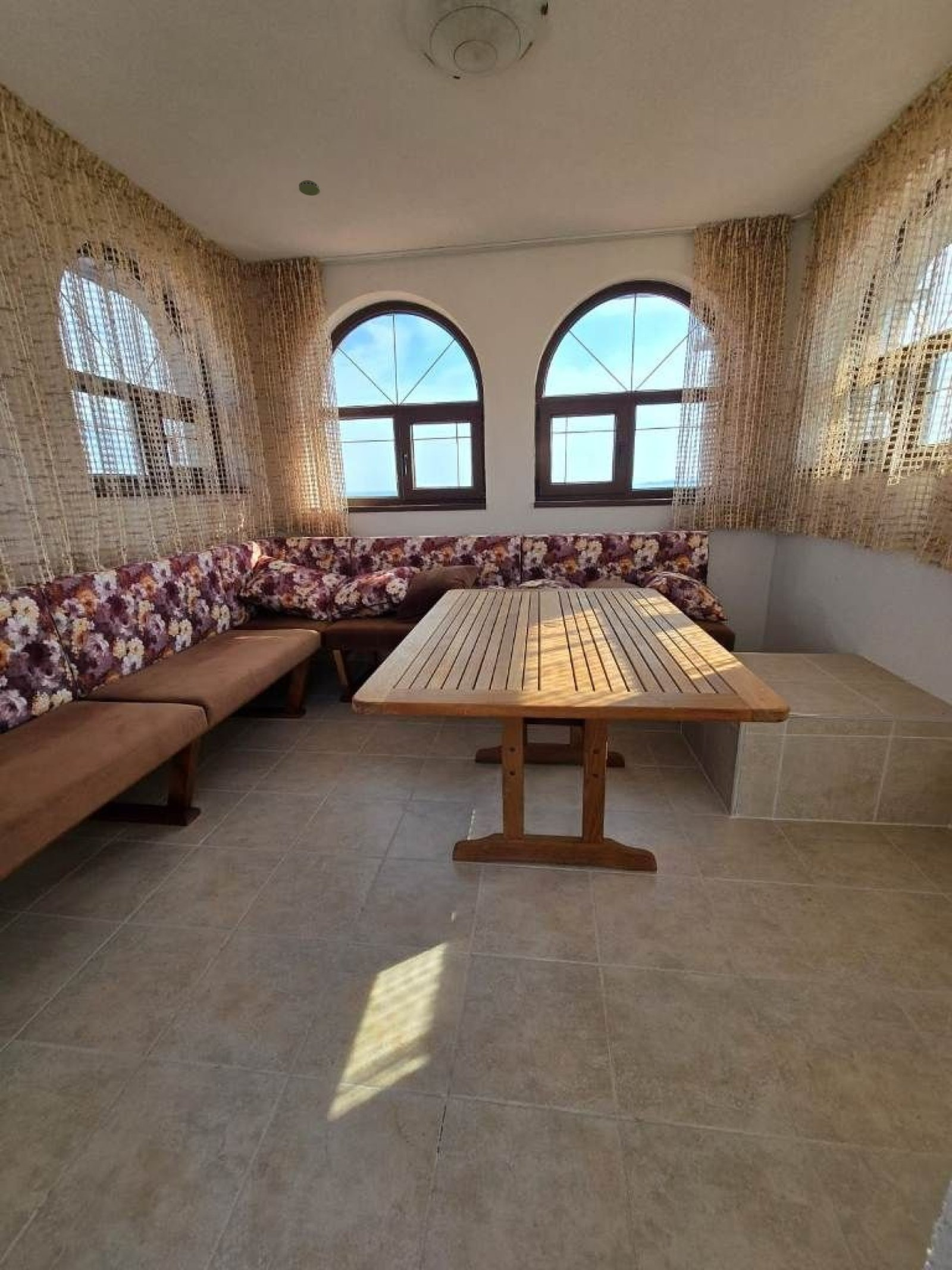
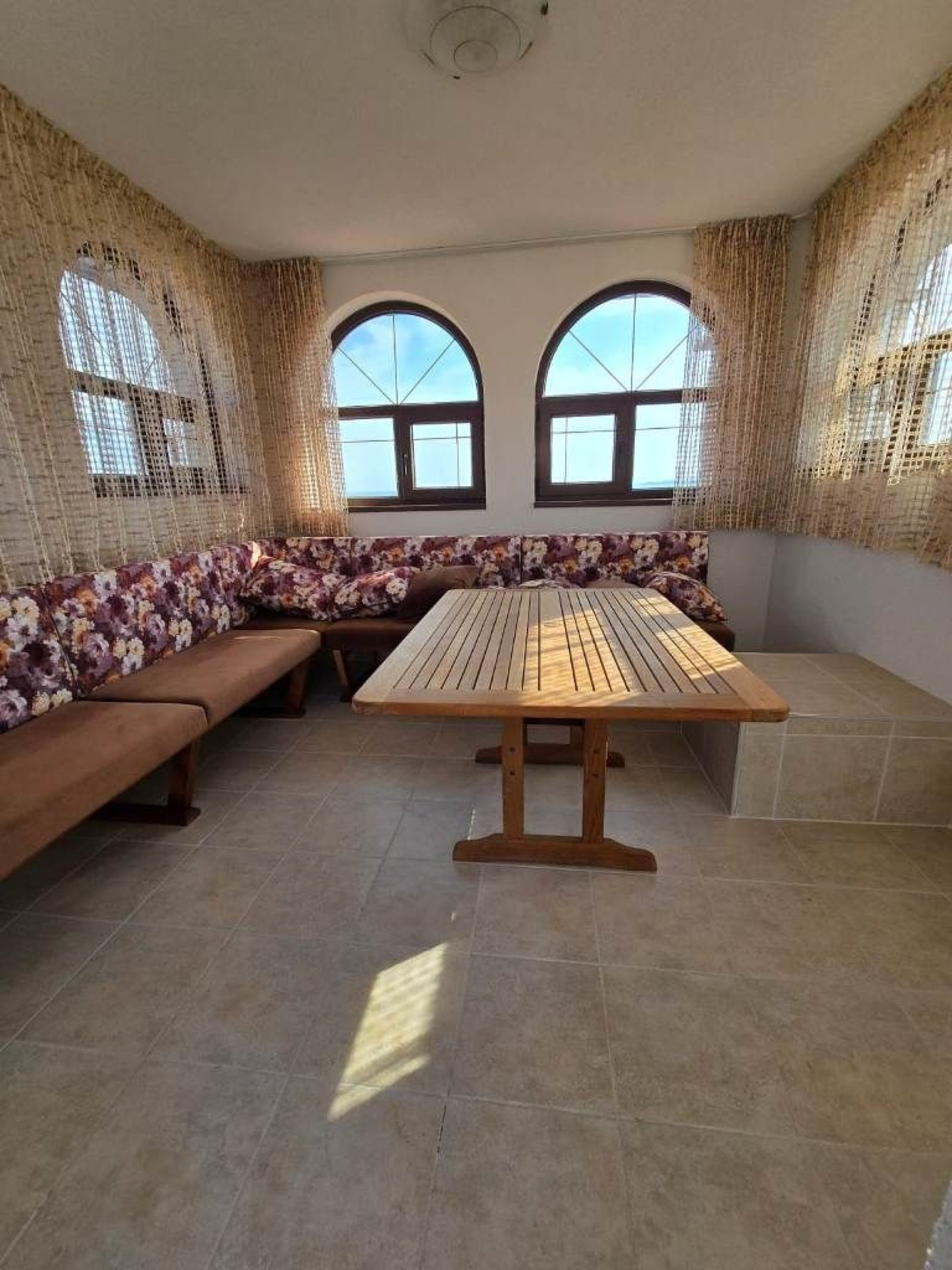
- smoke detector (309, 187)
